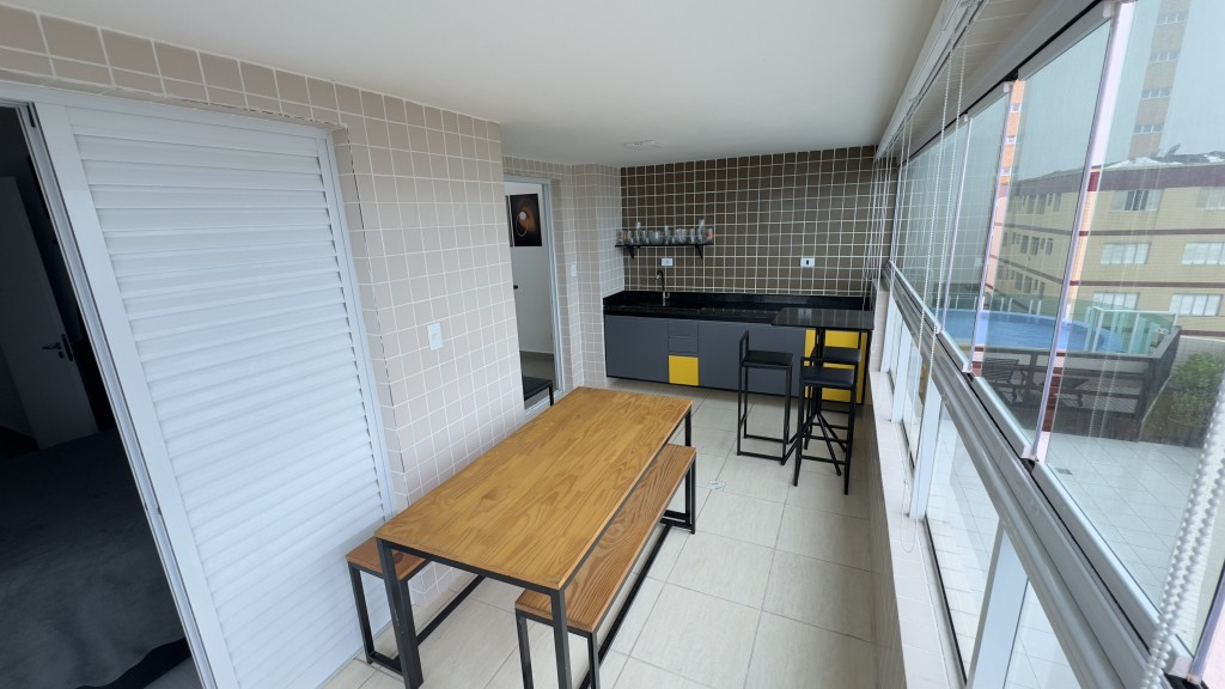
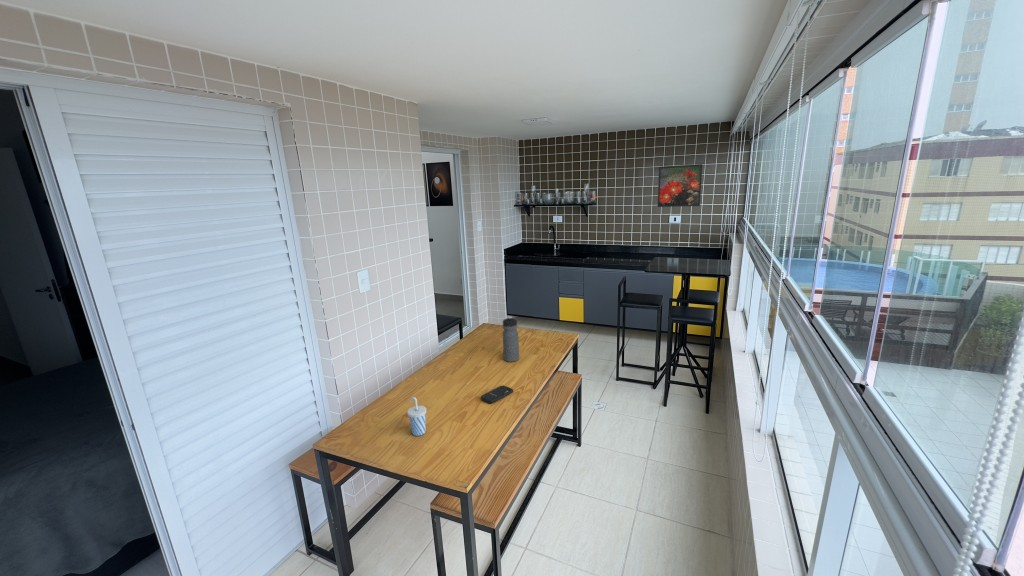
+ smartphone (497, 394)
+ water bottle (510, 338)
+ cup (416, 415)
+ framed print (679, 186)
